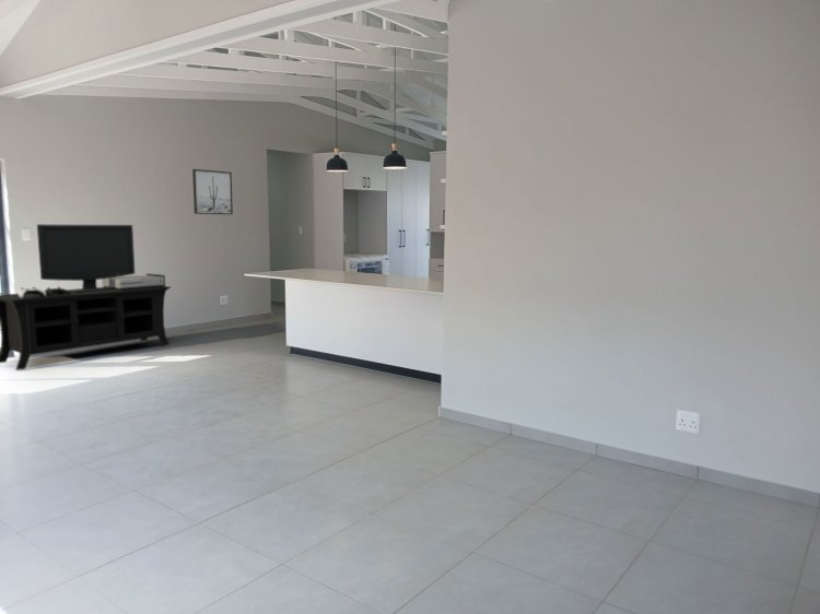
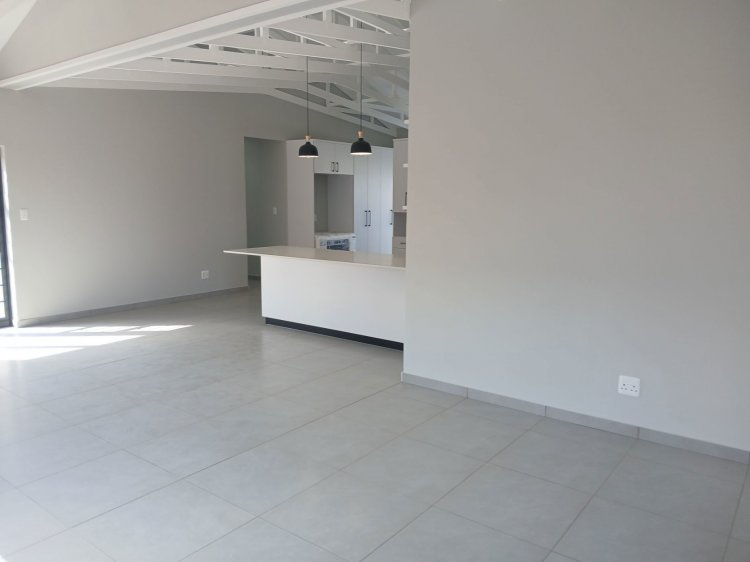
- wall art (212, 192)
- media console (86, 290)
